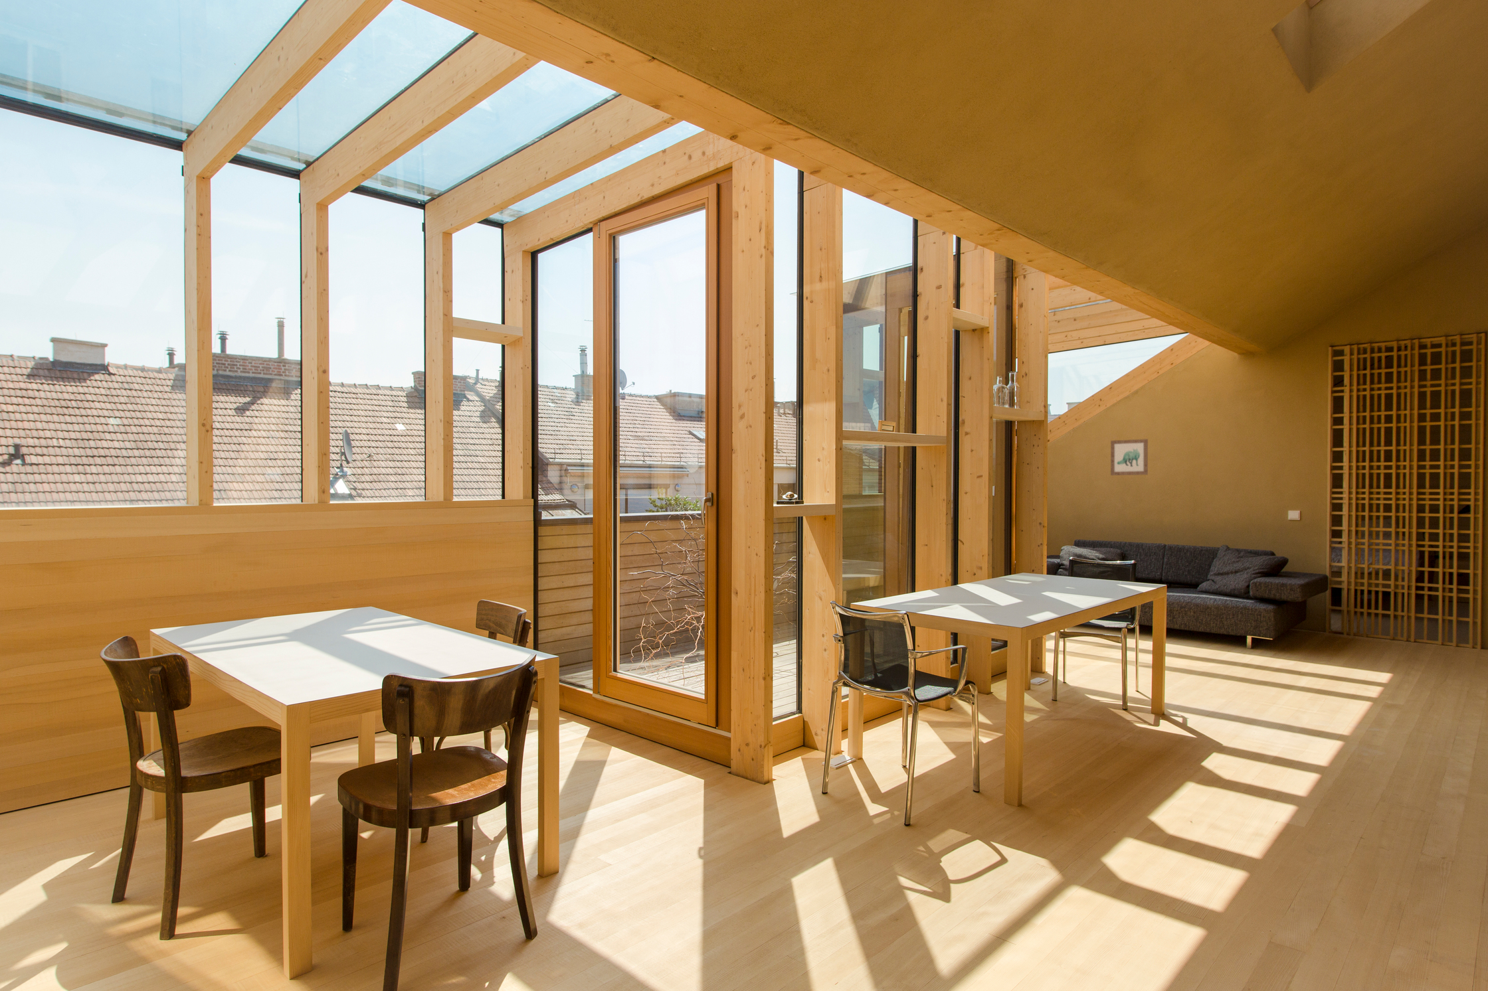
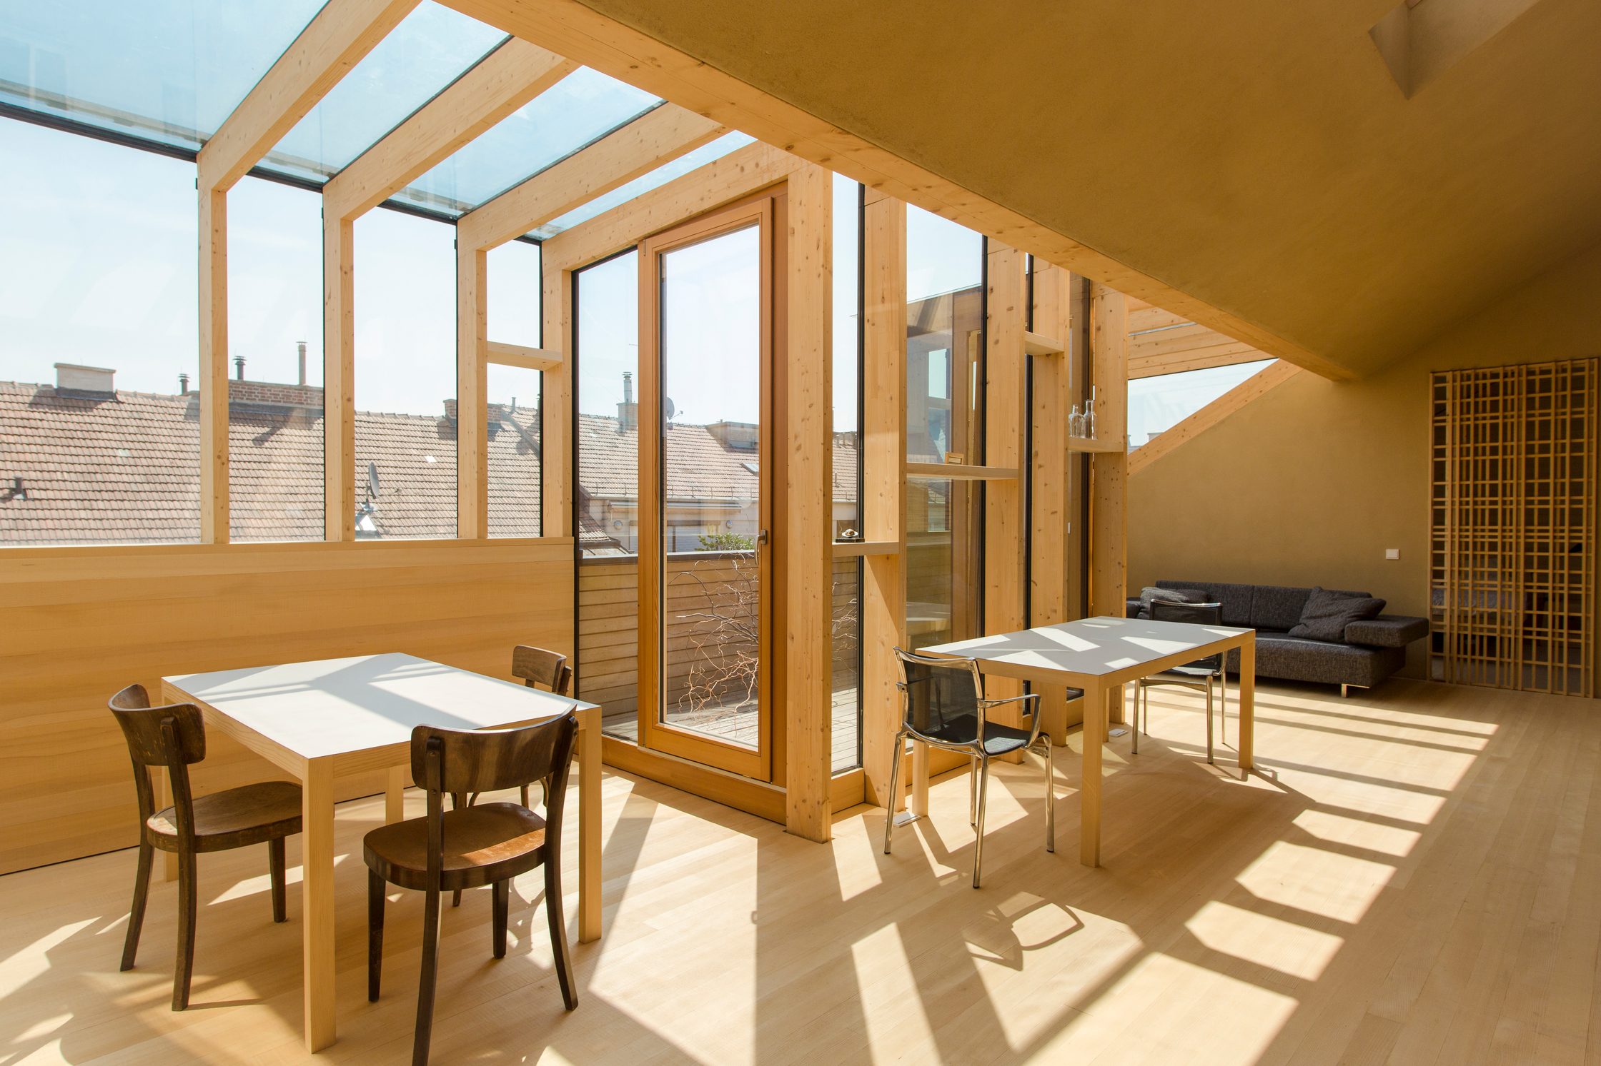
- wall art (1128, 457)
